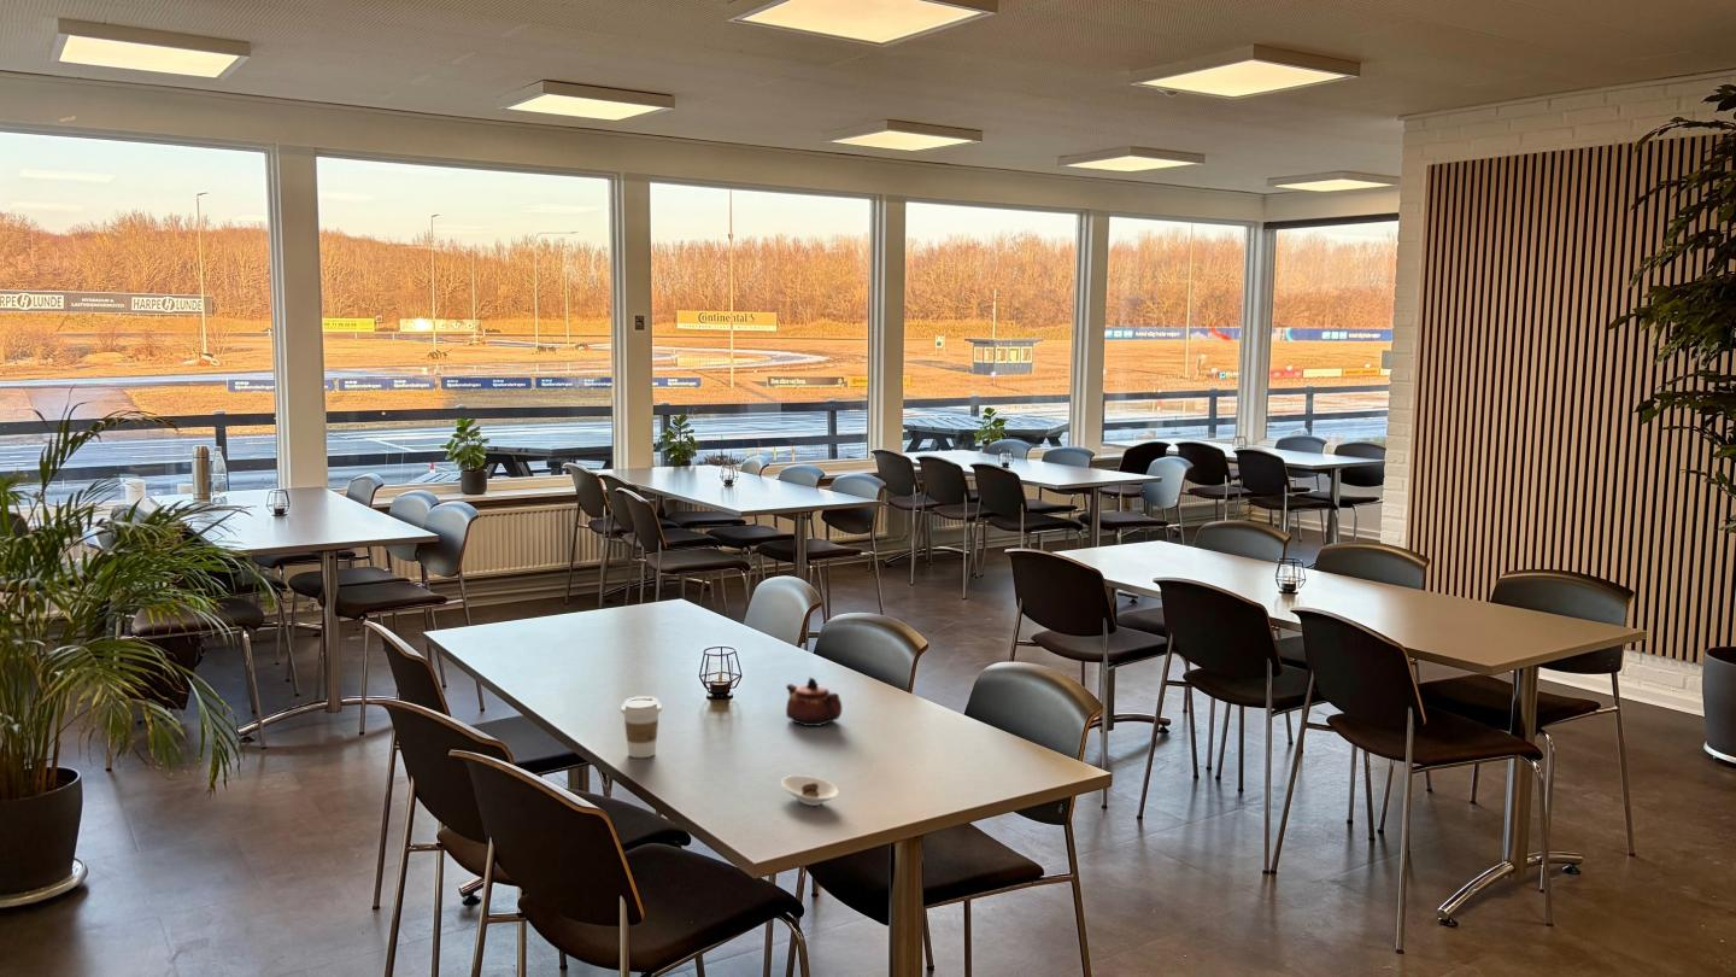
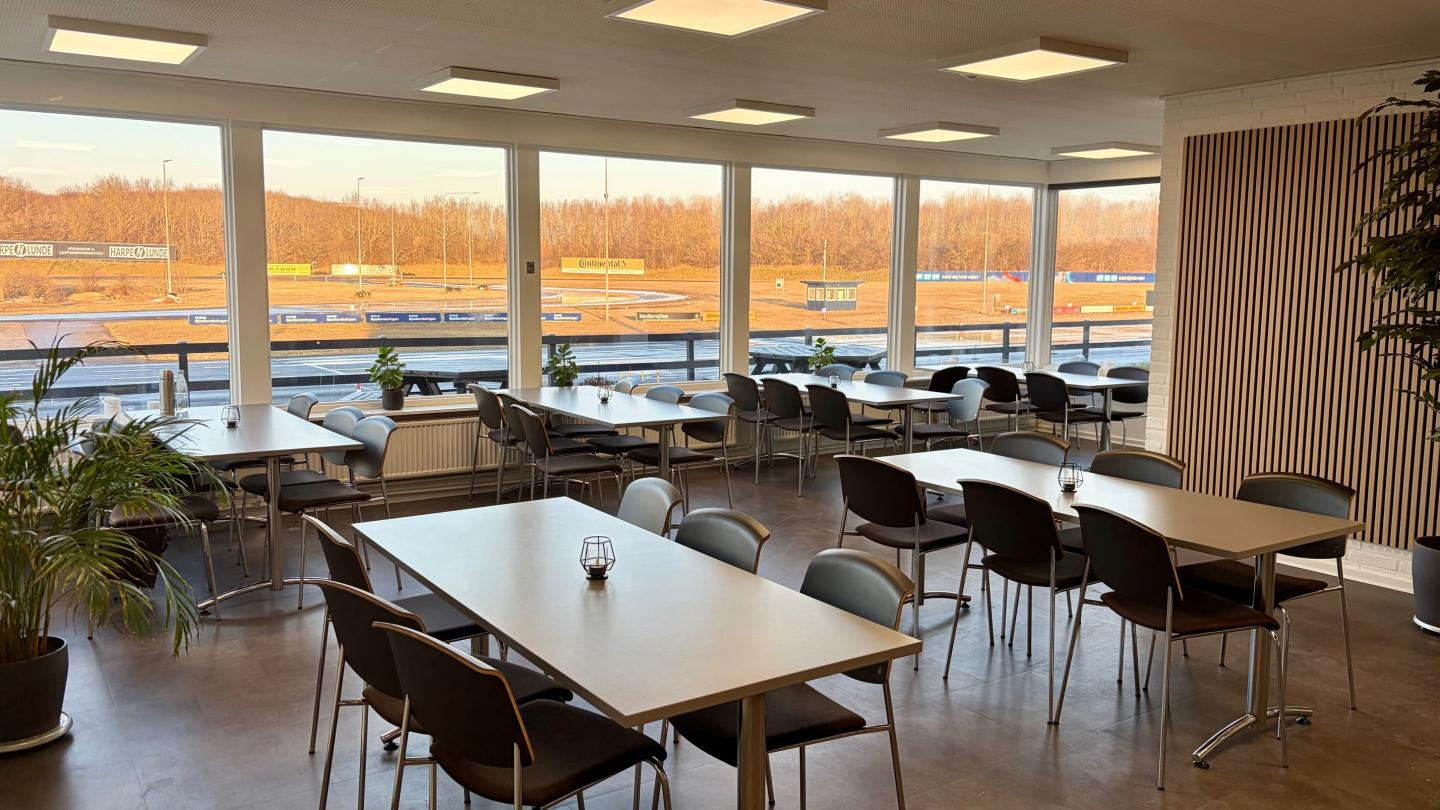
- saucer (809, 791)
- teapot (813, 700)
- coffee cup (641, 726)
